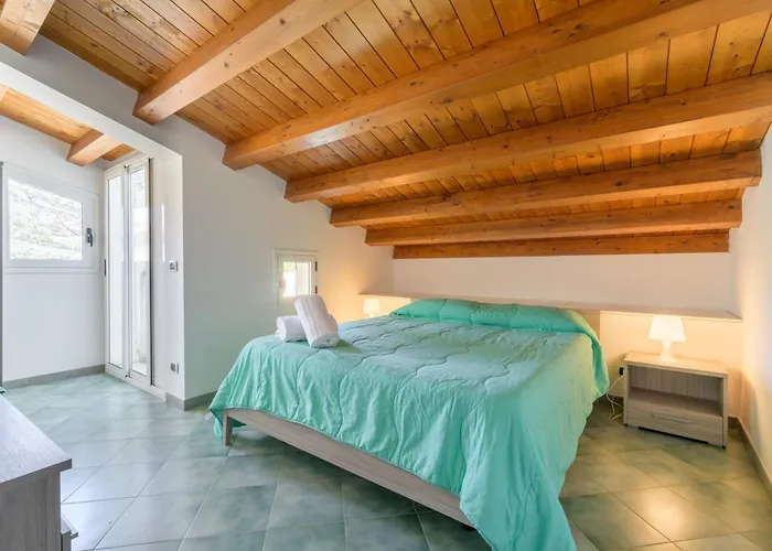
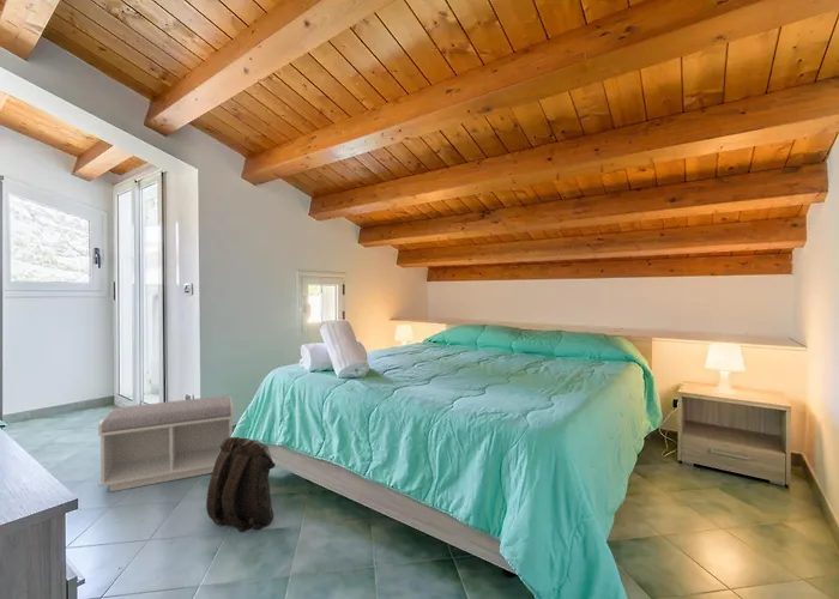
+ bench (173, 437)
+ backpack (242, 478)
